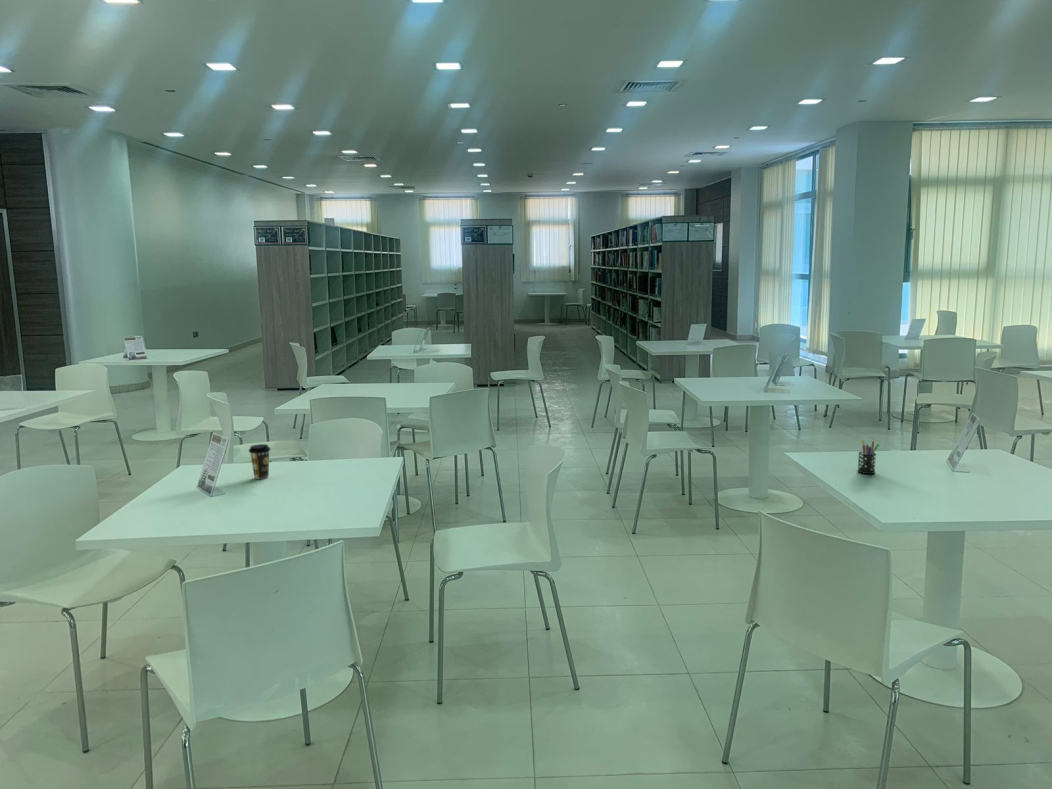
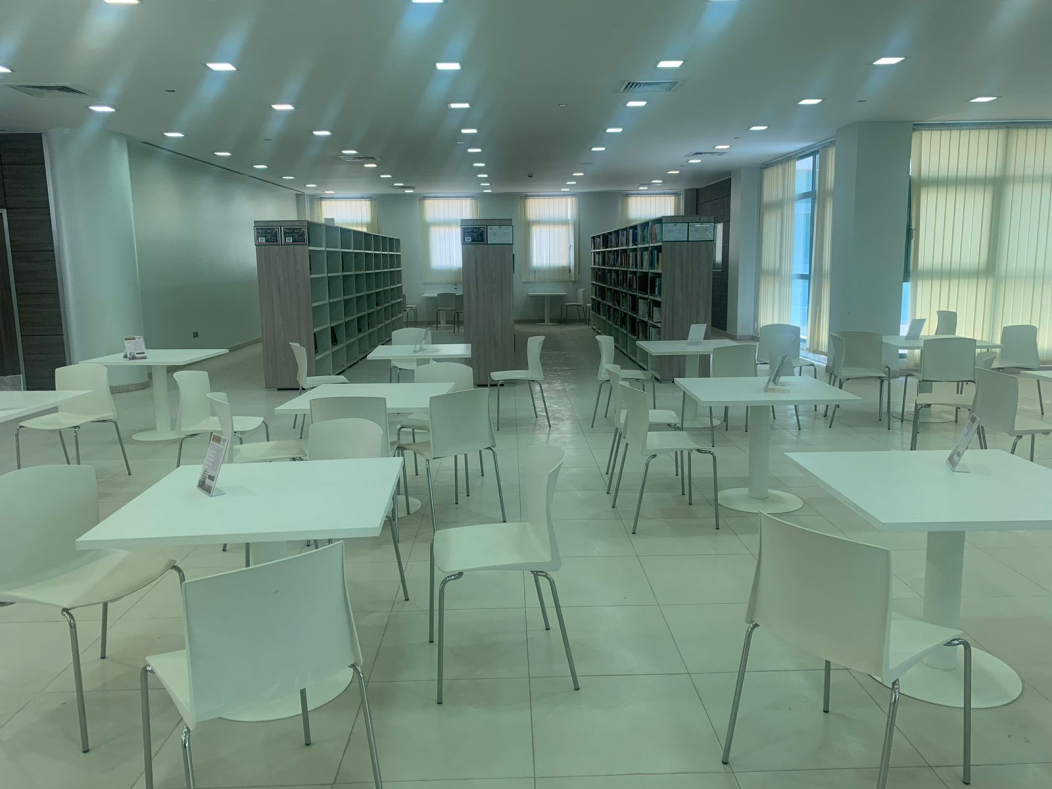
- pen holder (869, 455)
- coffee cup (260, 461)
